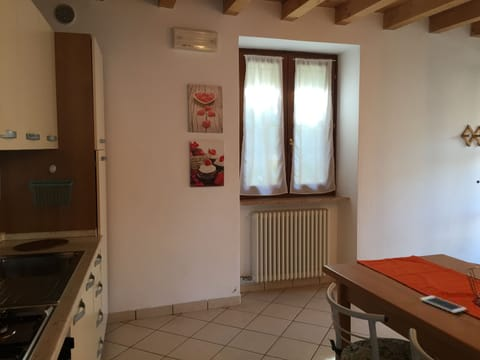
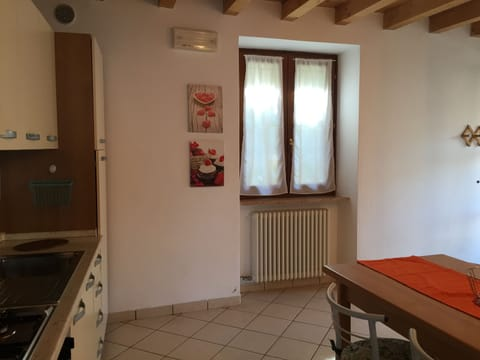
- cell phone (442, 303)
